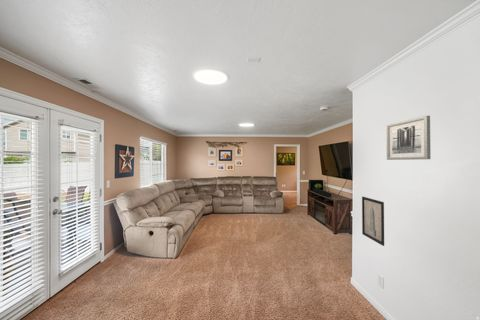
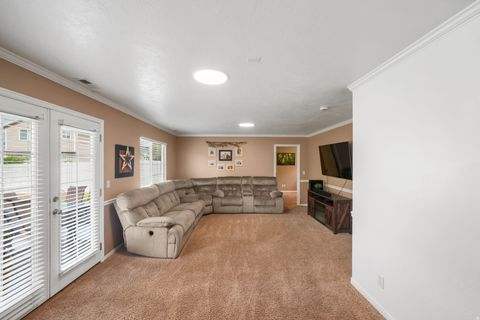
- wall art (372, 219)
- wall art (405, 140)
